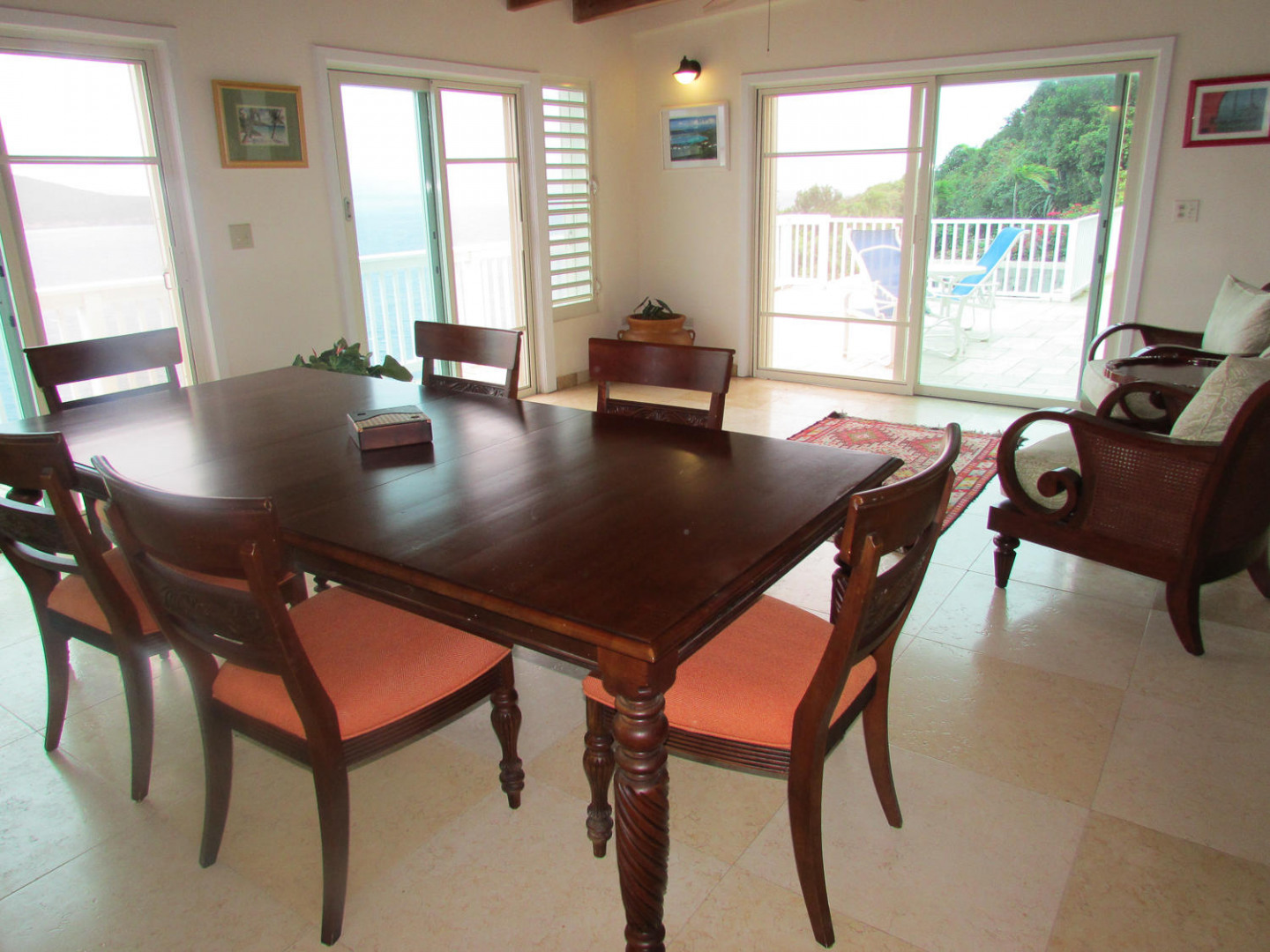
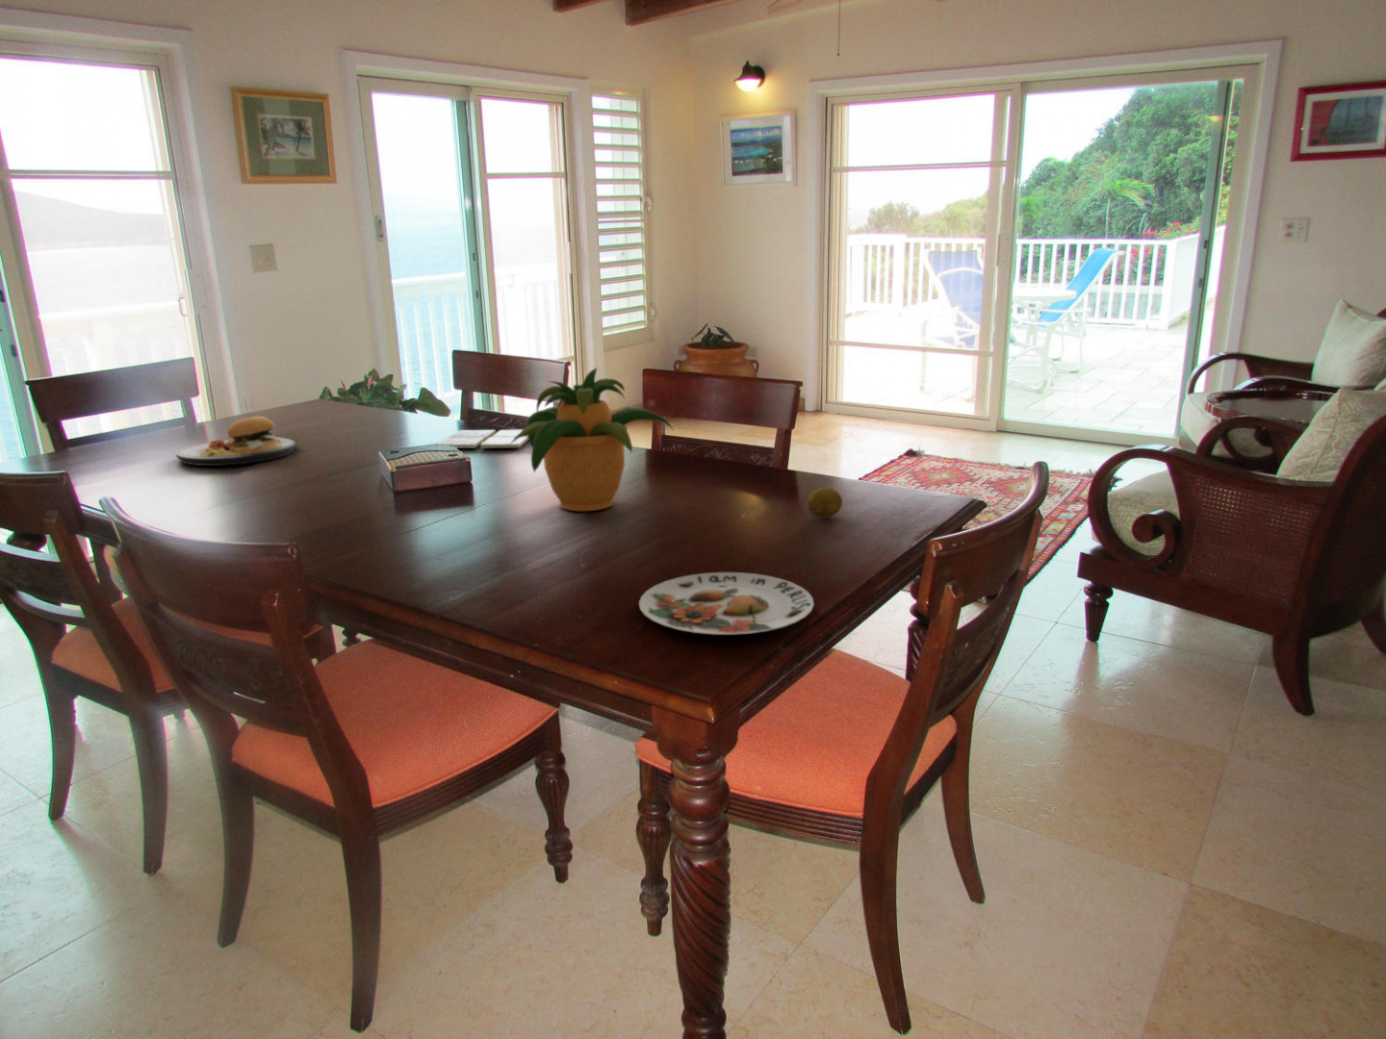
+ potted plant (594, 438)
+ fruit (824, 502)
+ drink coaster (488, 438)
+ plate (234, 427)
+ plate (726, 604)
